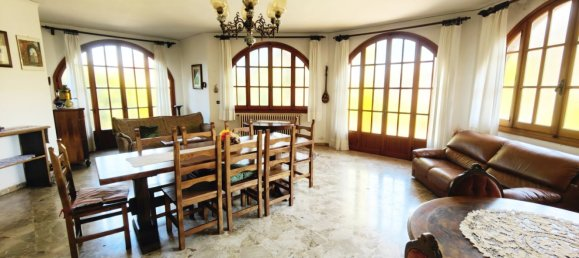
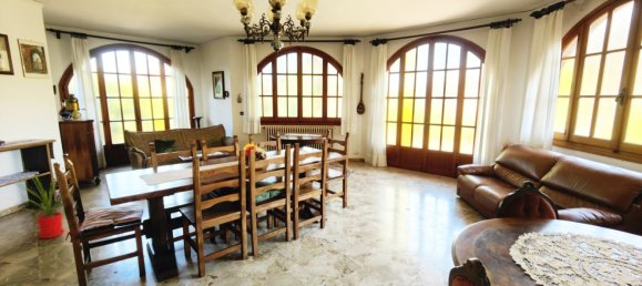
+ house plant (49, 202)
